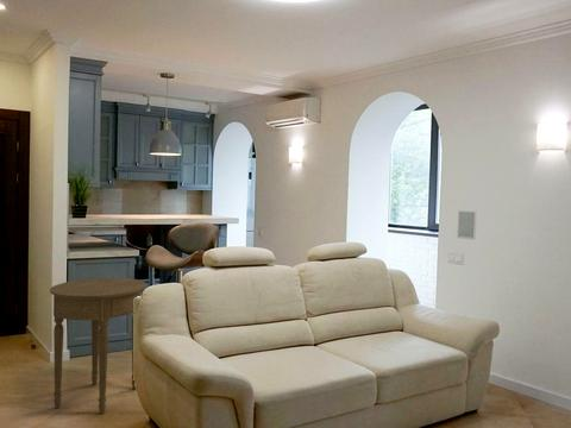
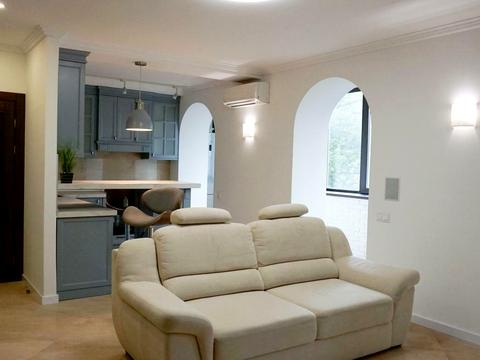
- side table (99, 341)
